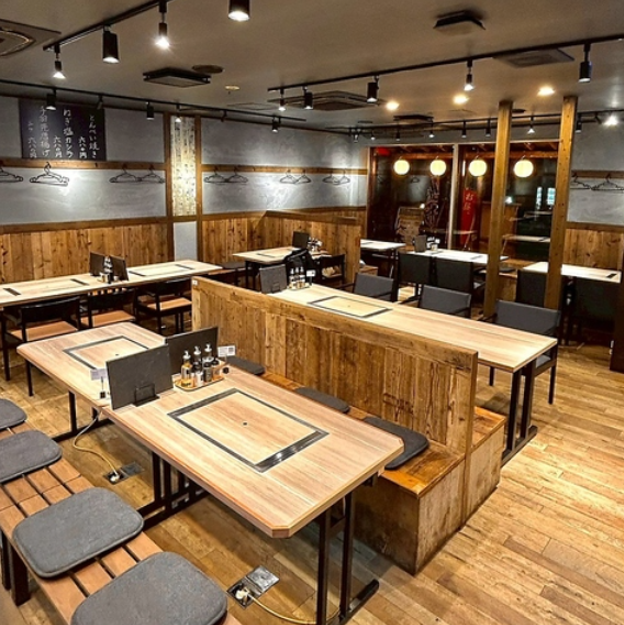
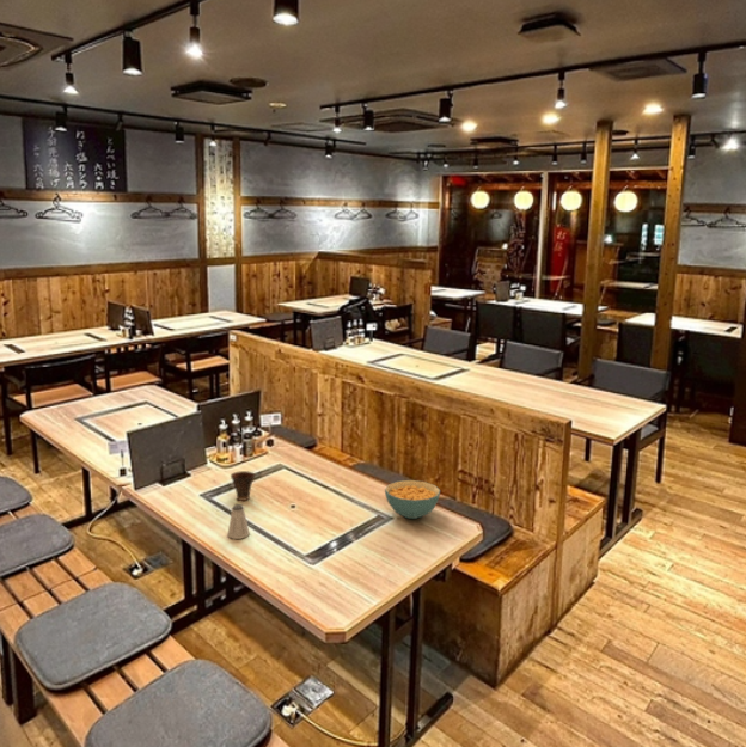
+ saltshaker (238, 520)
+ cup (243, 486)
+ cereal bowl (411, 502)
